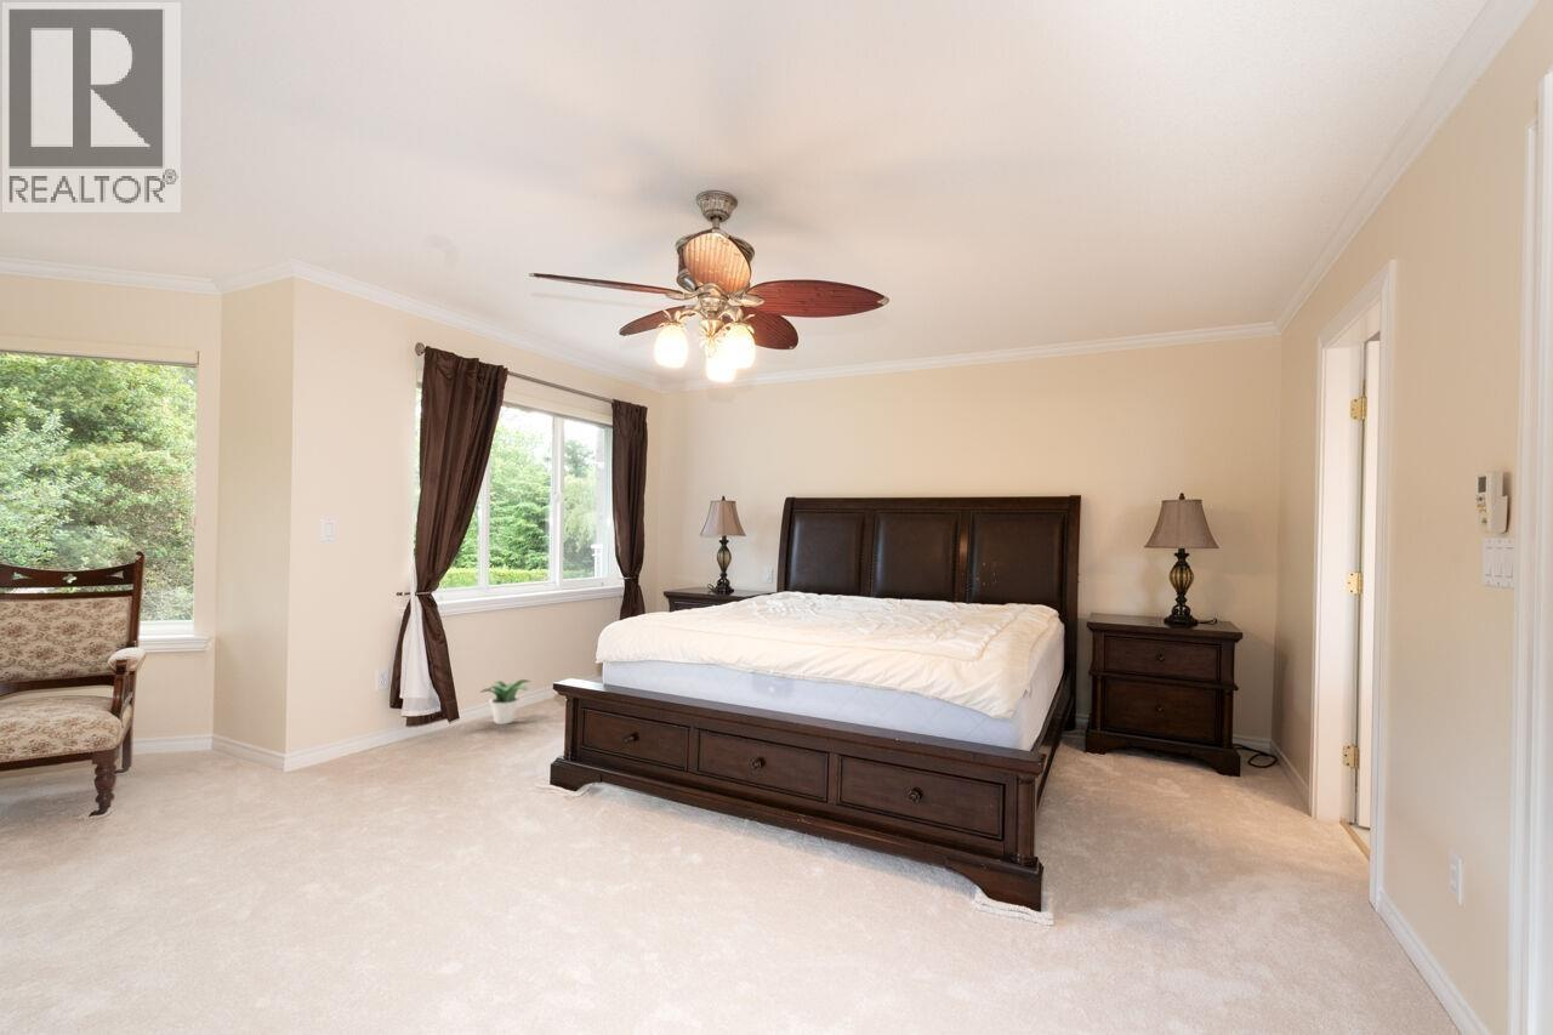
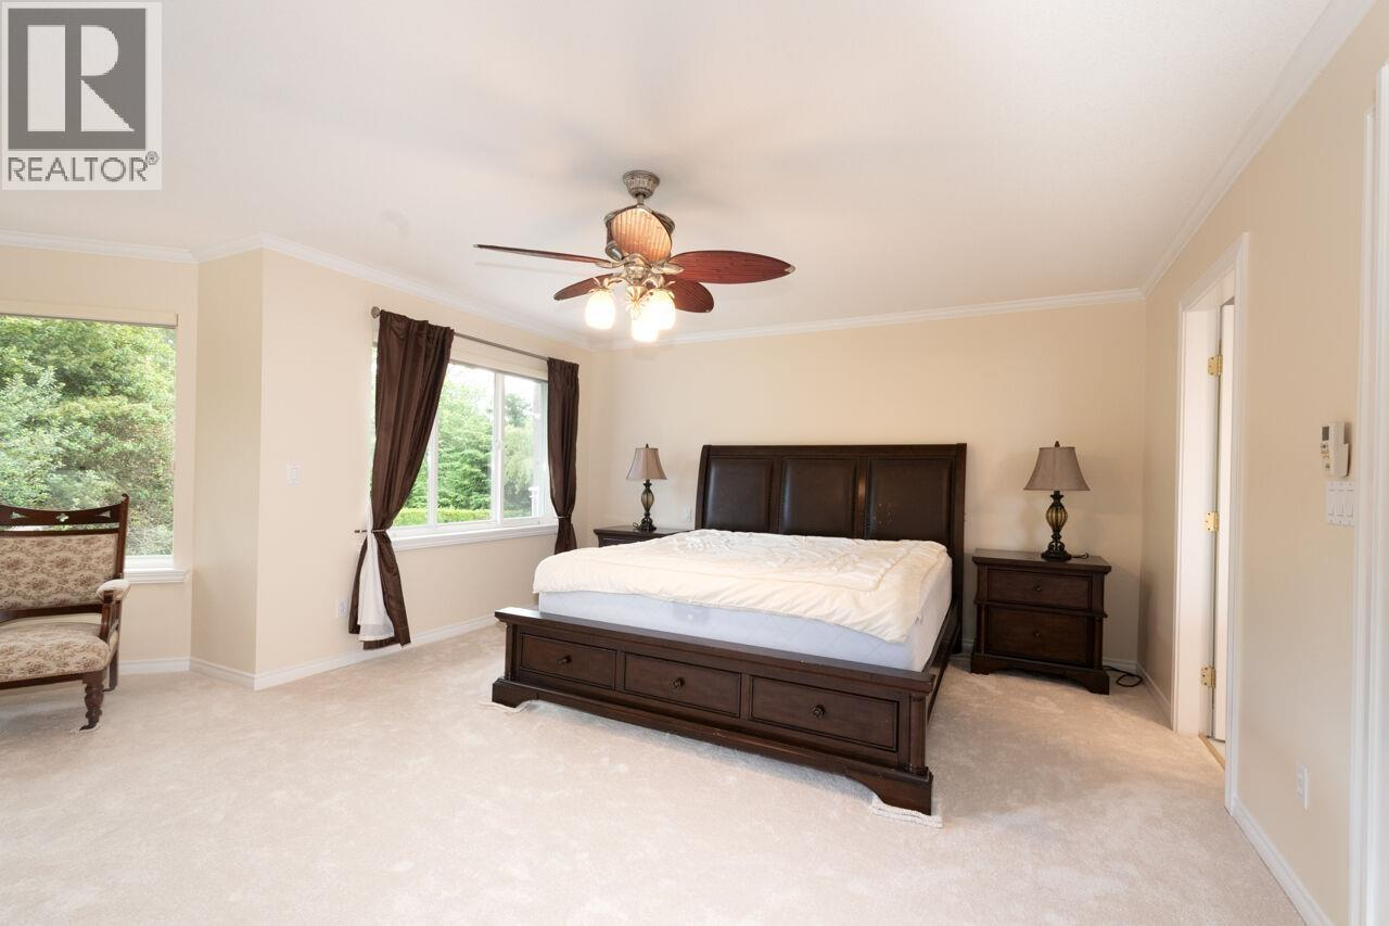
- potted plant (507, 701)
